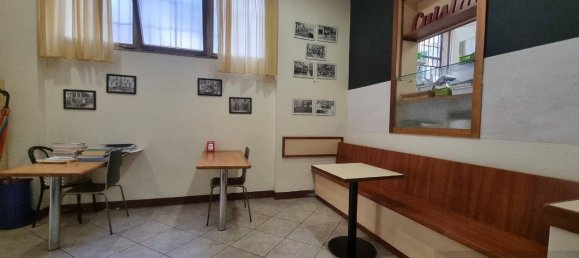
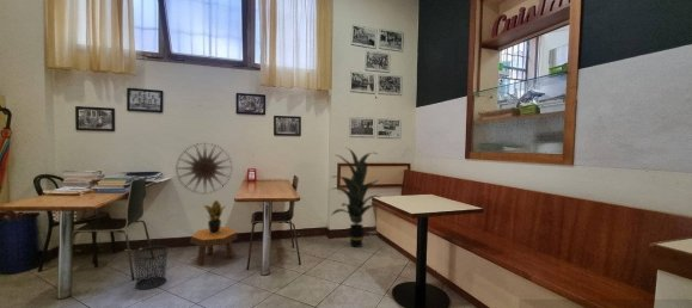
+ waste bin (151, 266)
+ footstool (214, 245)
+ potted plant (213, 215)
+ indoor plant (353, 196)
+ wall art (204, 167)
